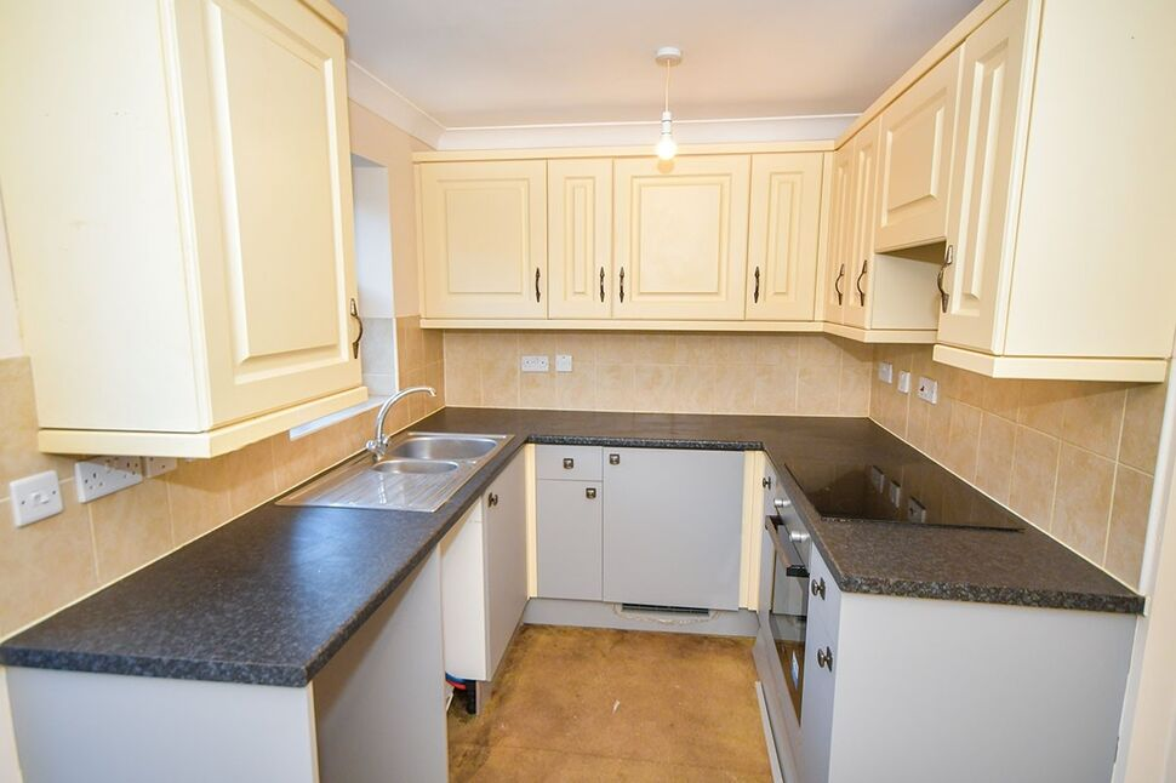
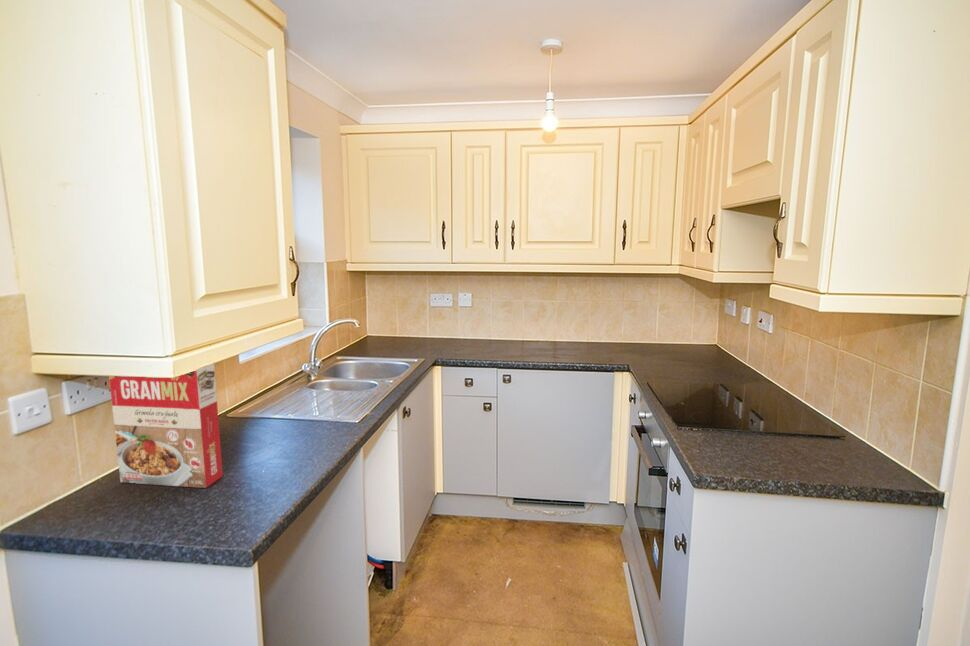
+ cereal box (167, 421)
